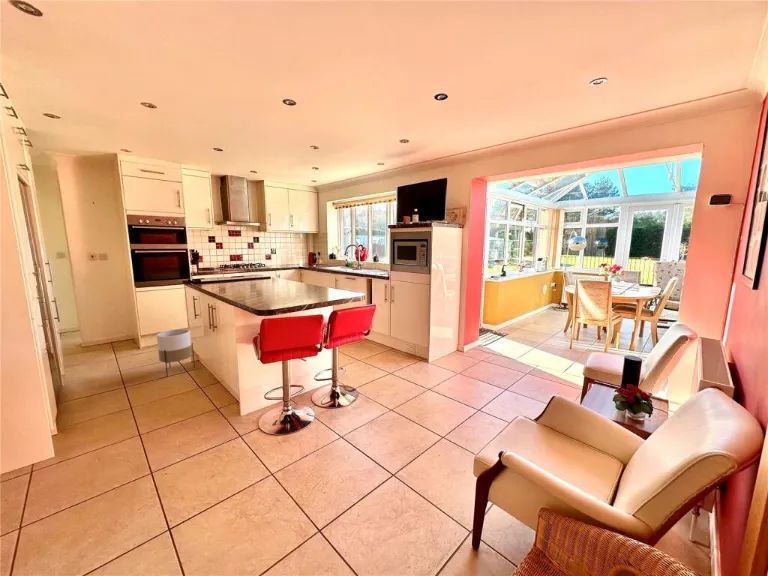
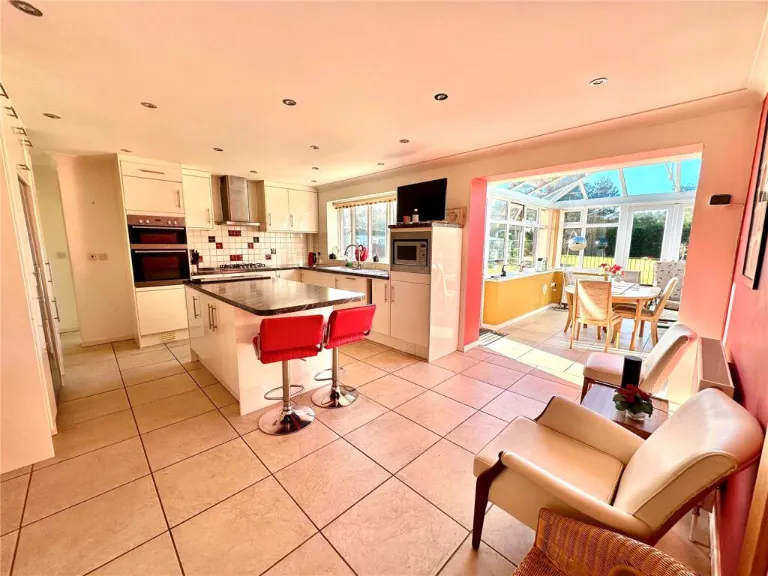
- planter (175, 351)
